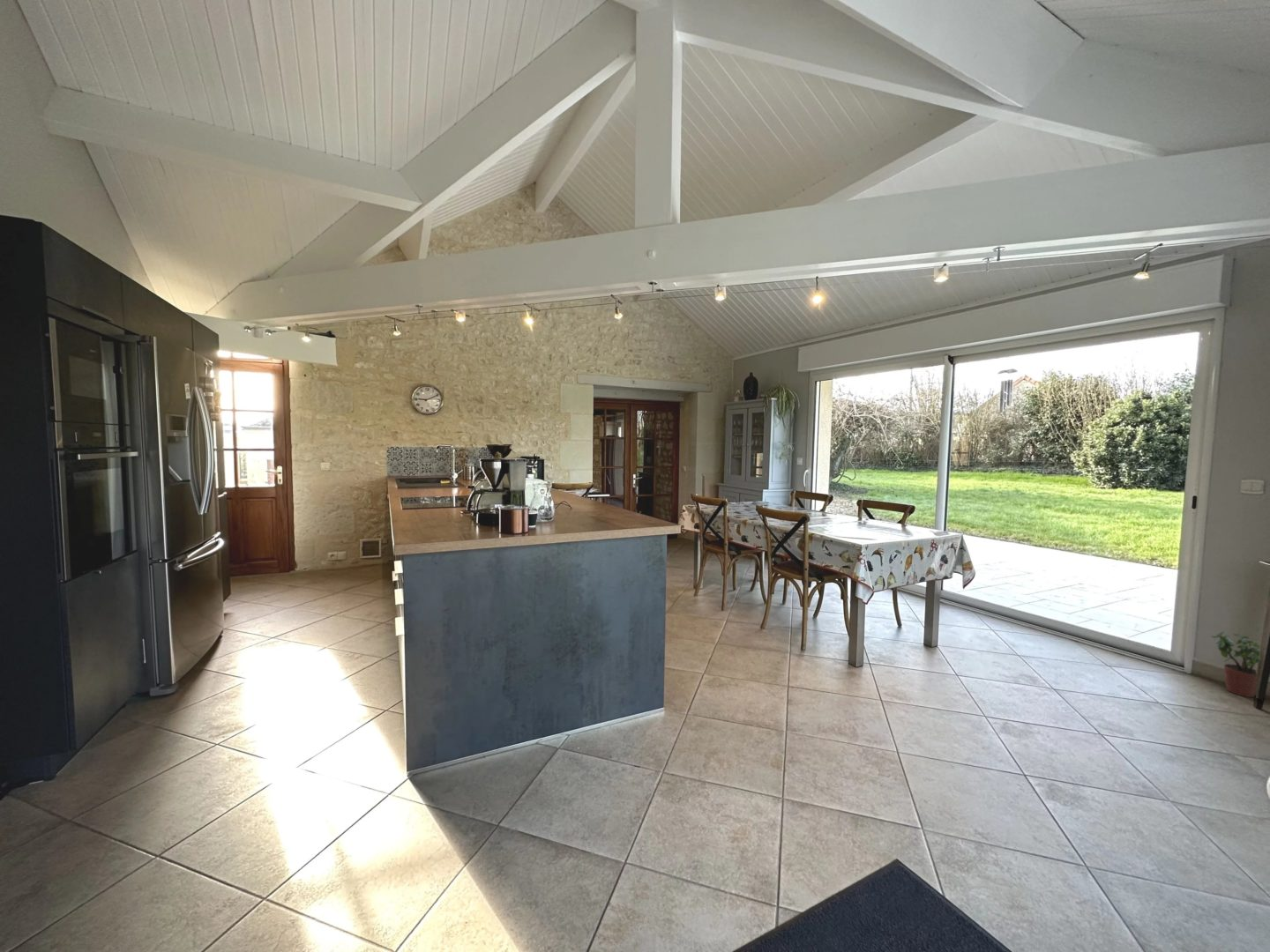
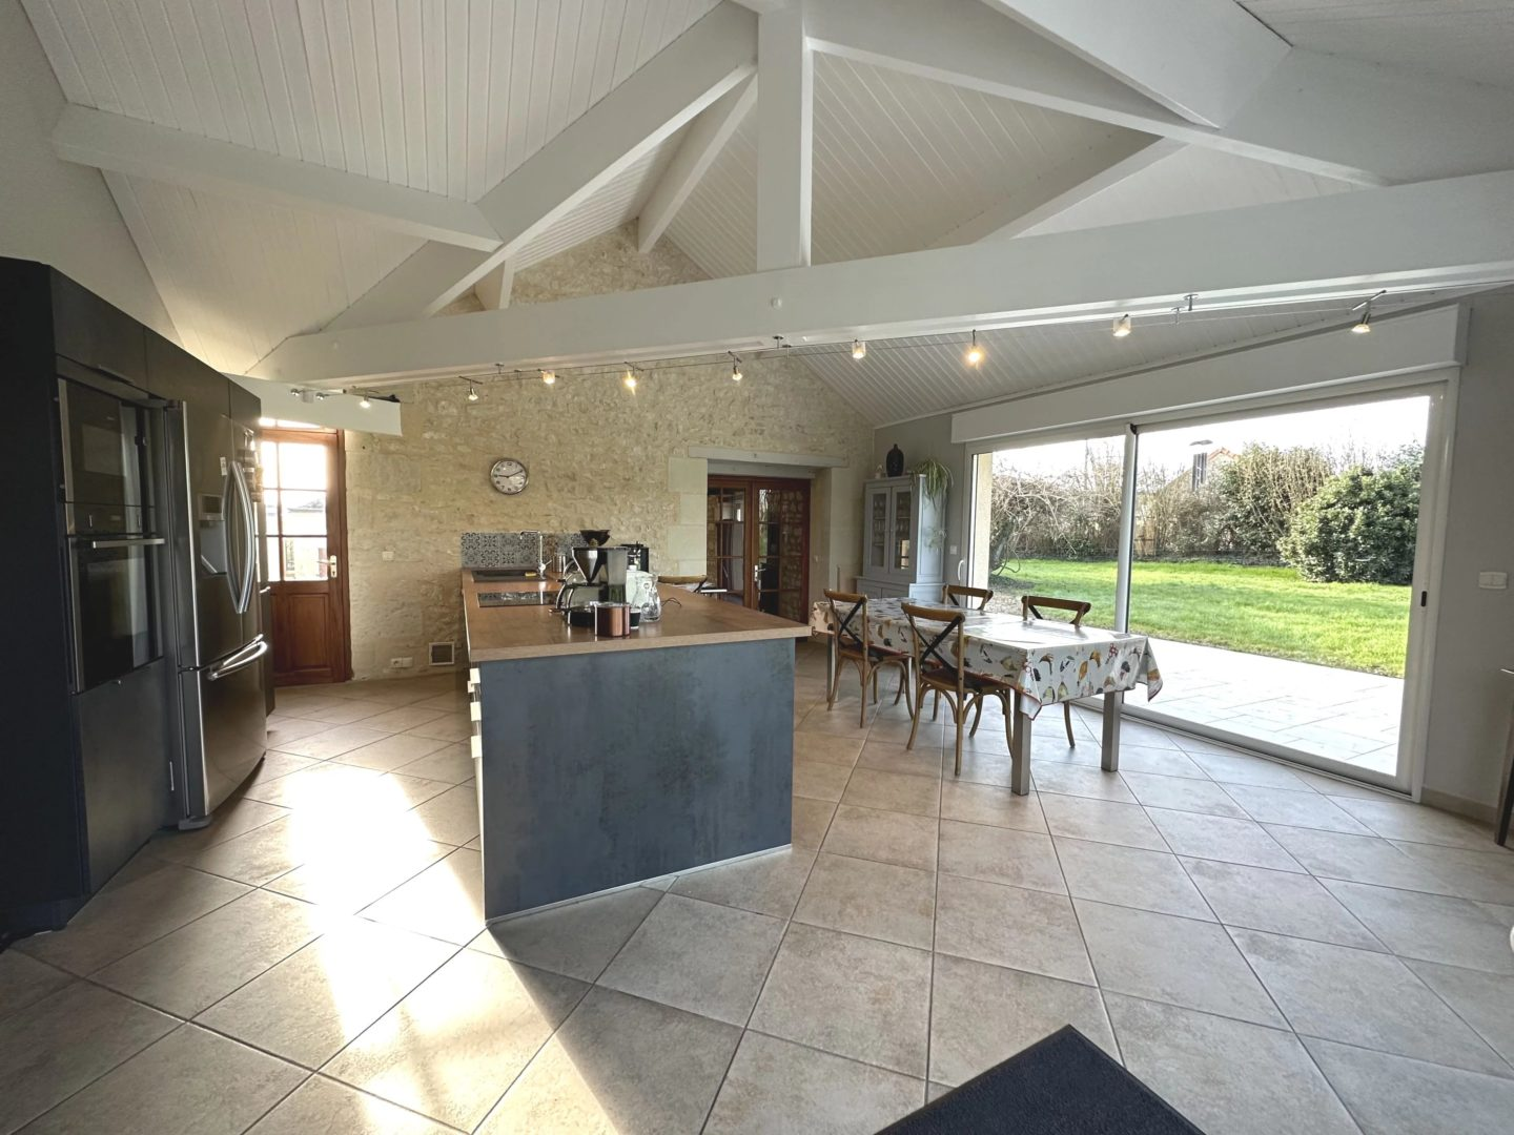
- potted plant (1242, 662)
